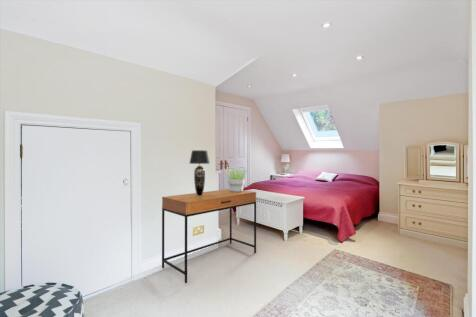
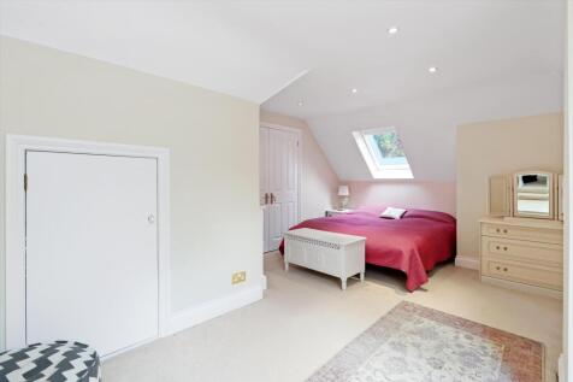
- table lamp (199, 173)
- desk (218, 241)
- potted plant (236, 179)
